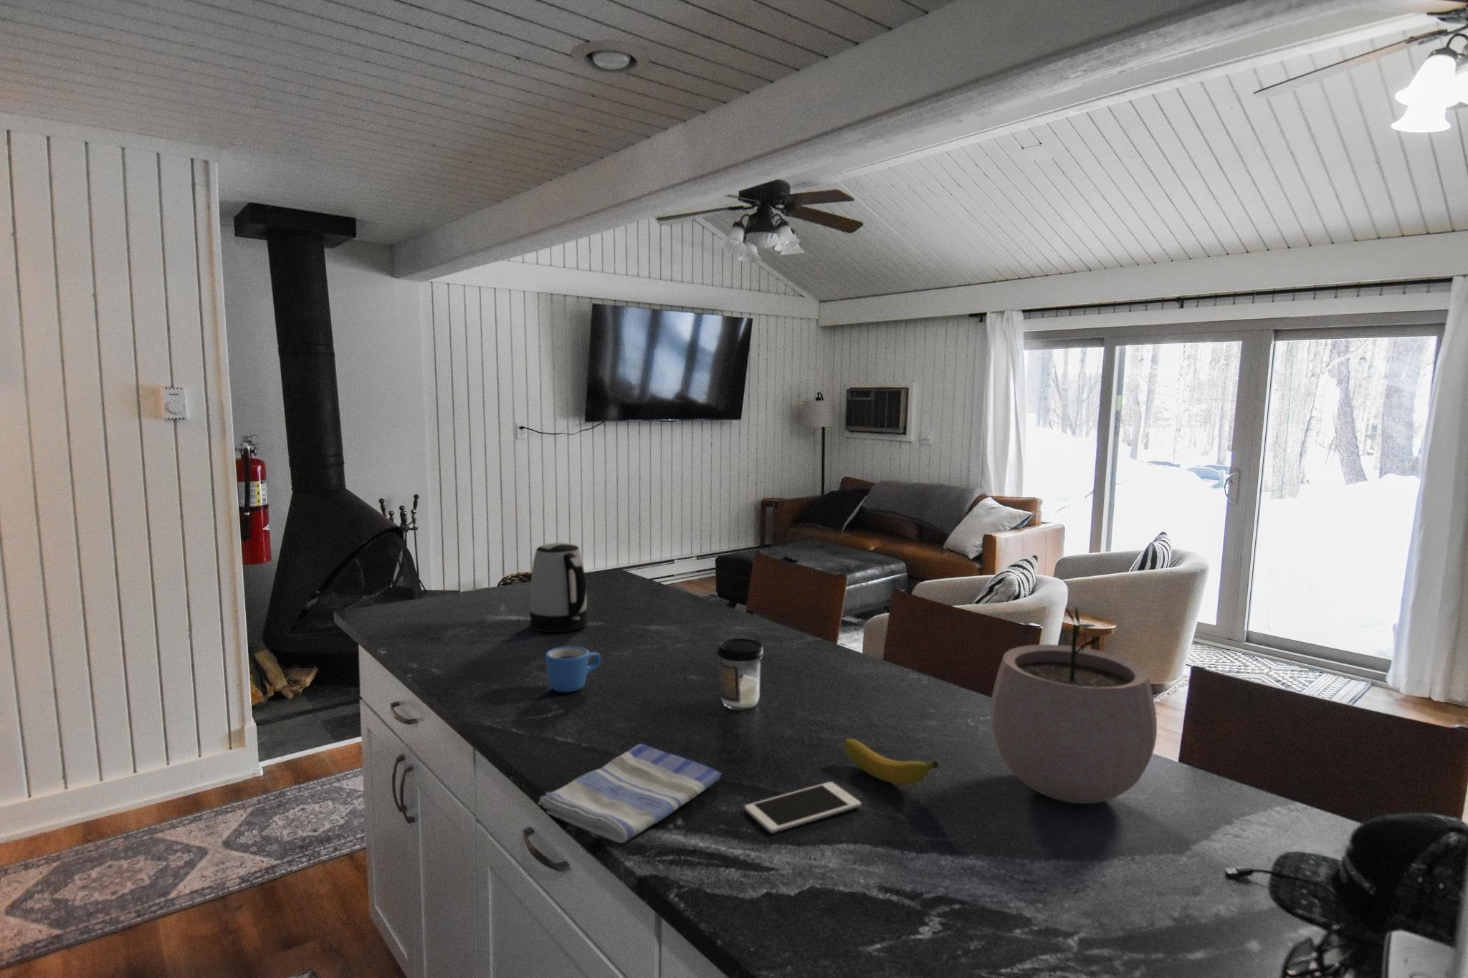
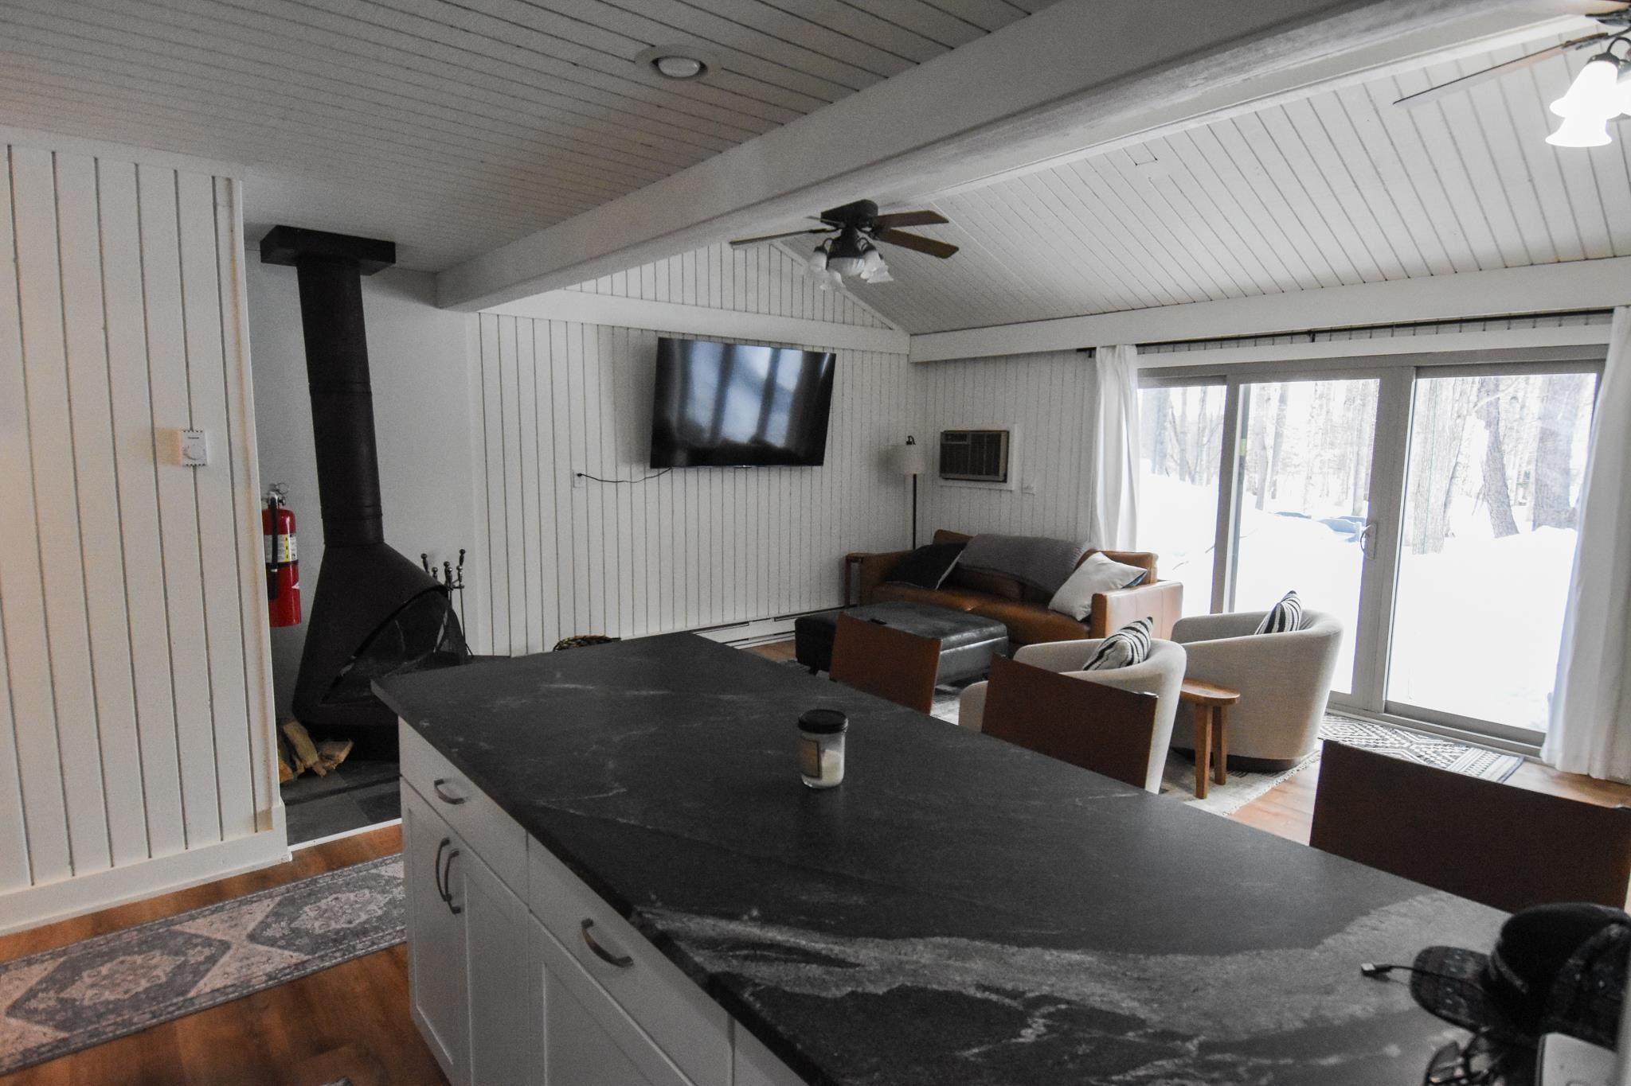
- cell phone (803, 806)
- banana (888, 760)
- dish towel (633, 787)
- kettle (562, 586)
- mug (574, 668)
- plant pot (1071, 700)
